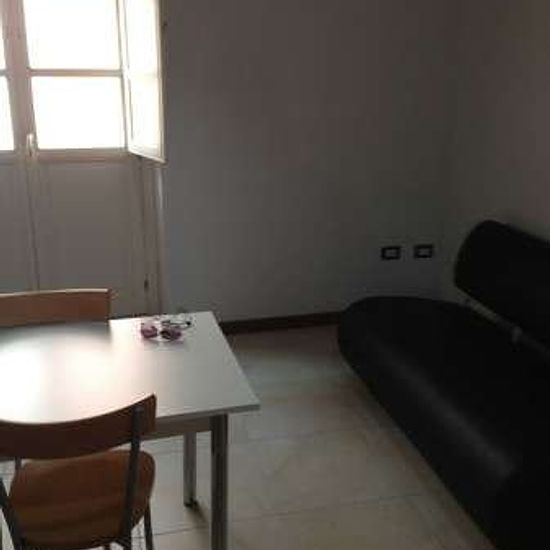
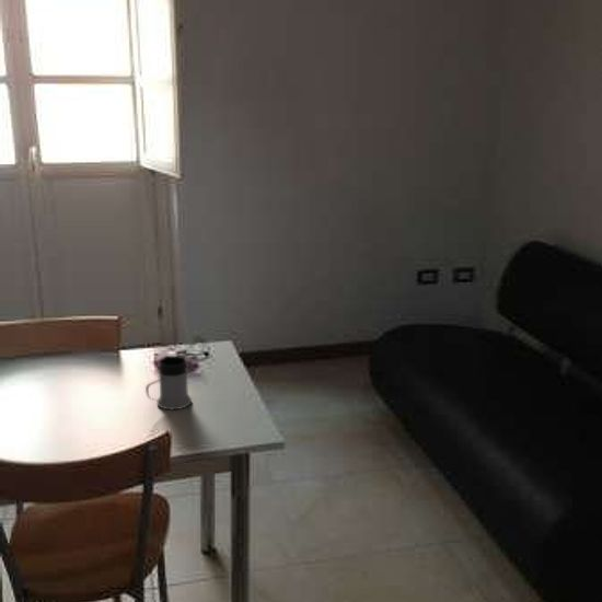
+ mug (166, 384)
